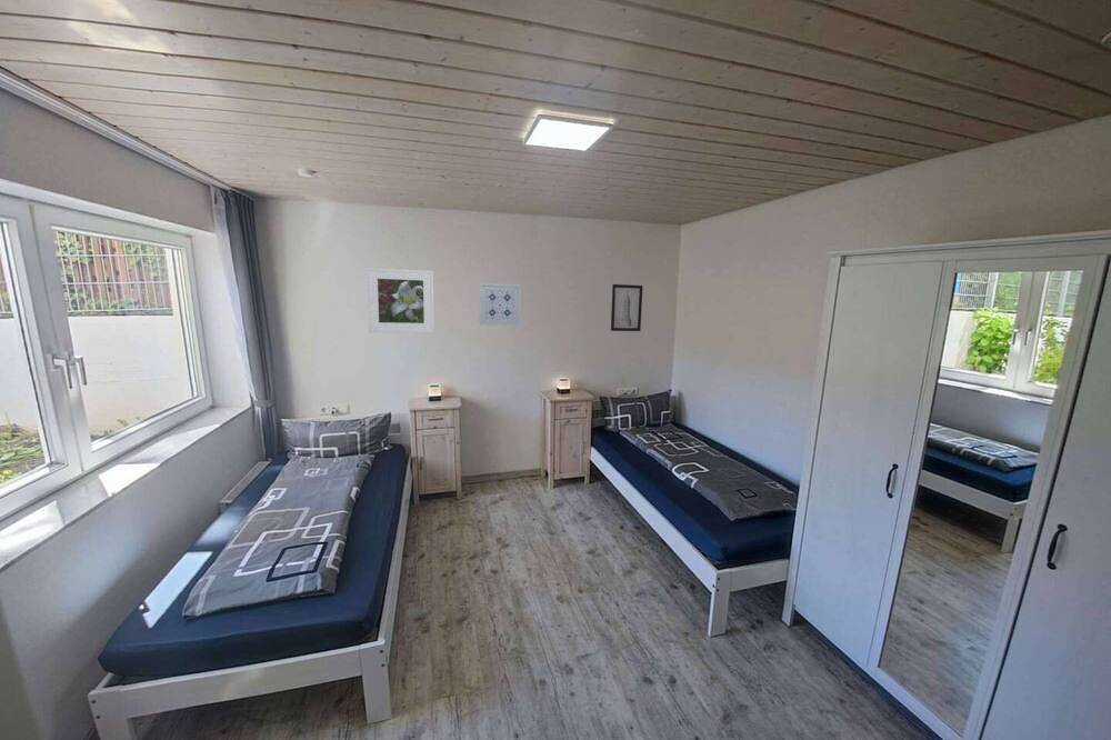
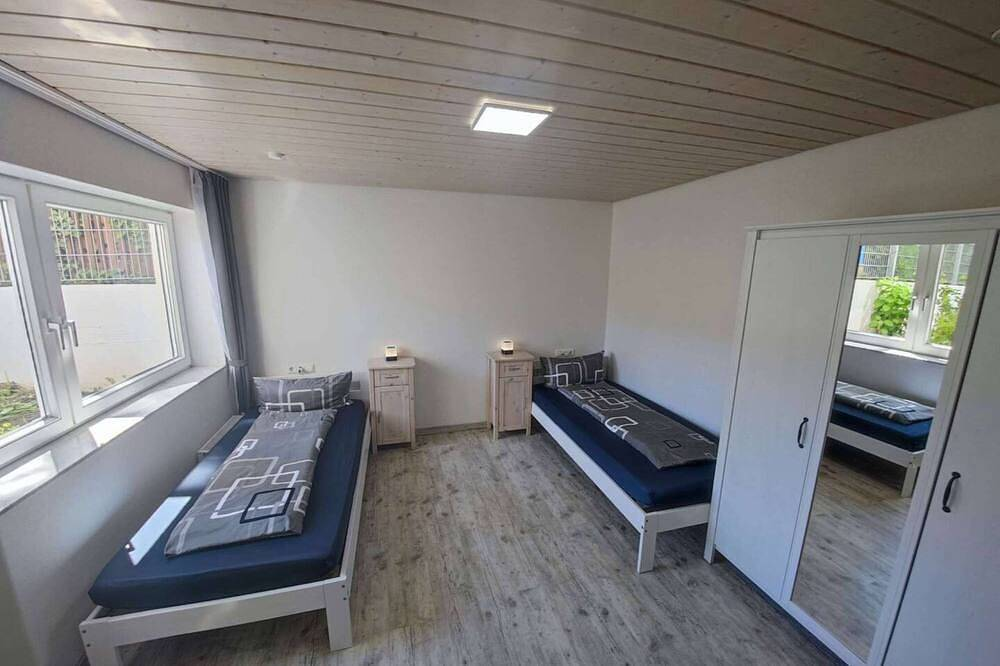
- wall art (627, 308)
- wall art (499, 304)
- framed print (401, 301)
